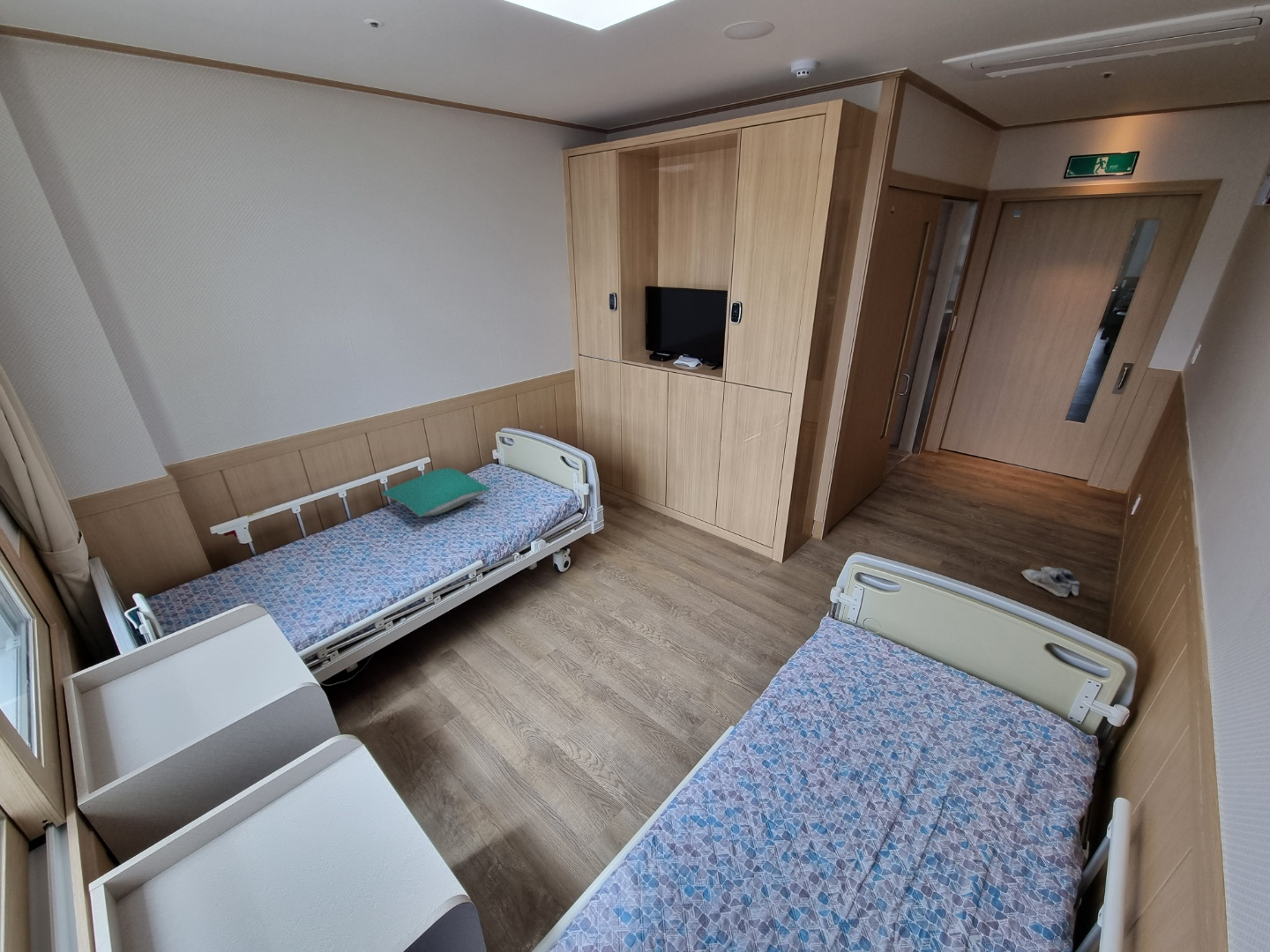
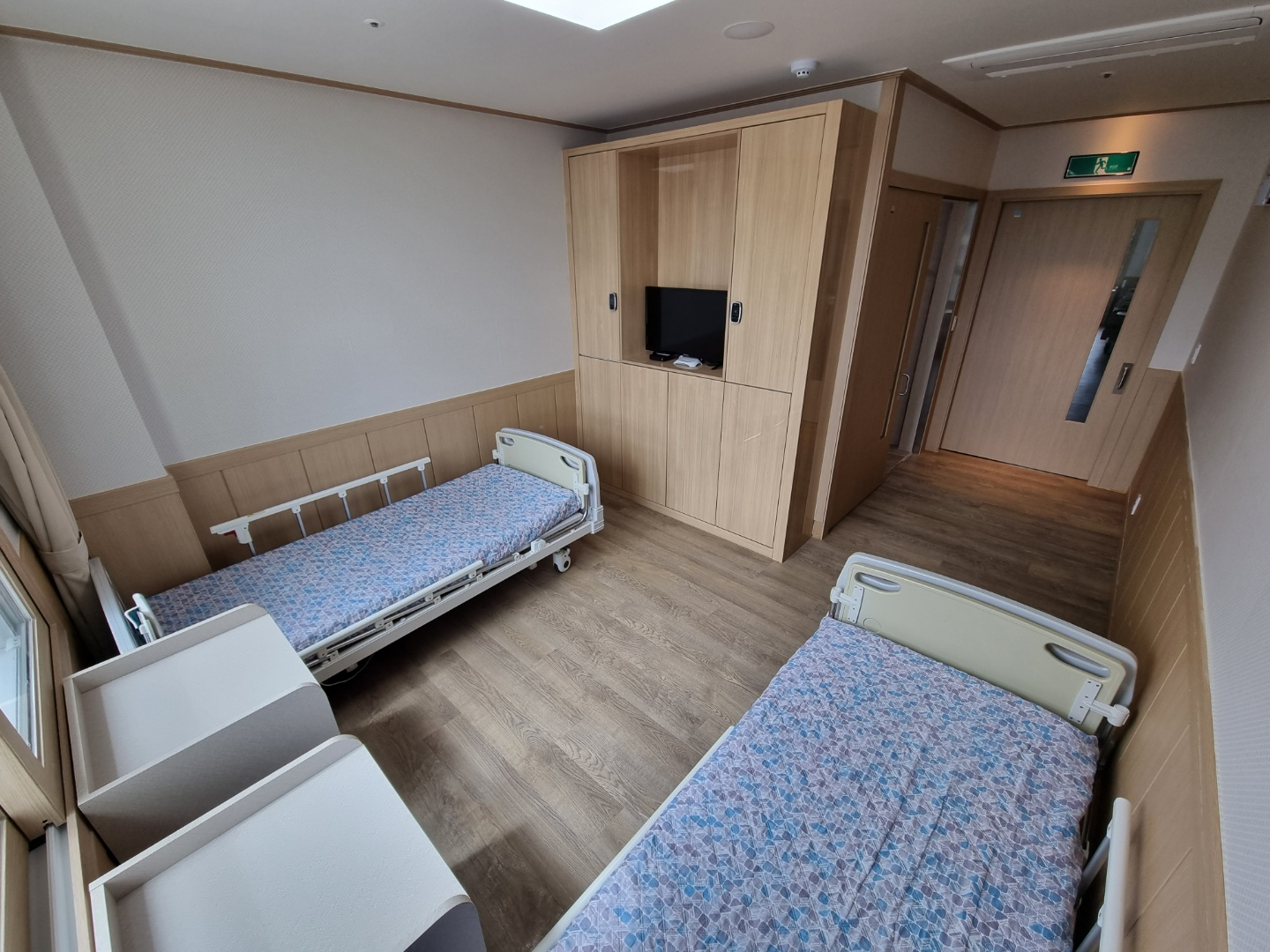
- shoe (1051, 574)
- pillow (436, 491)
